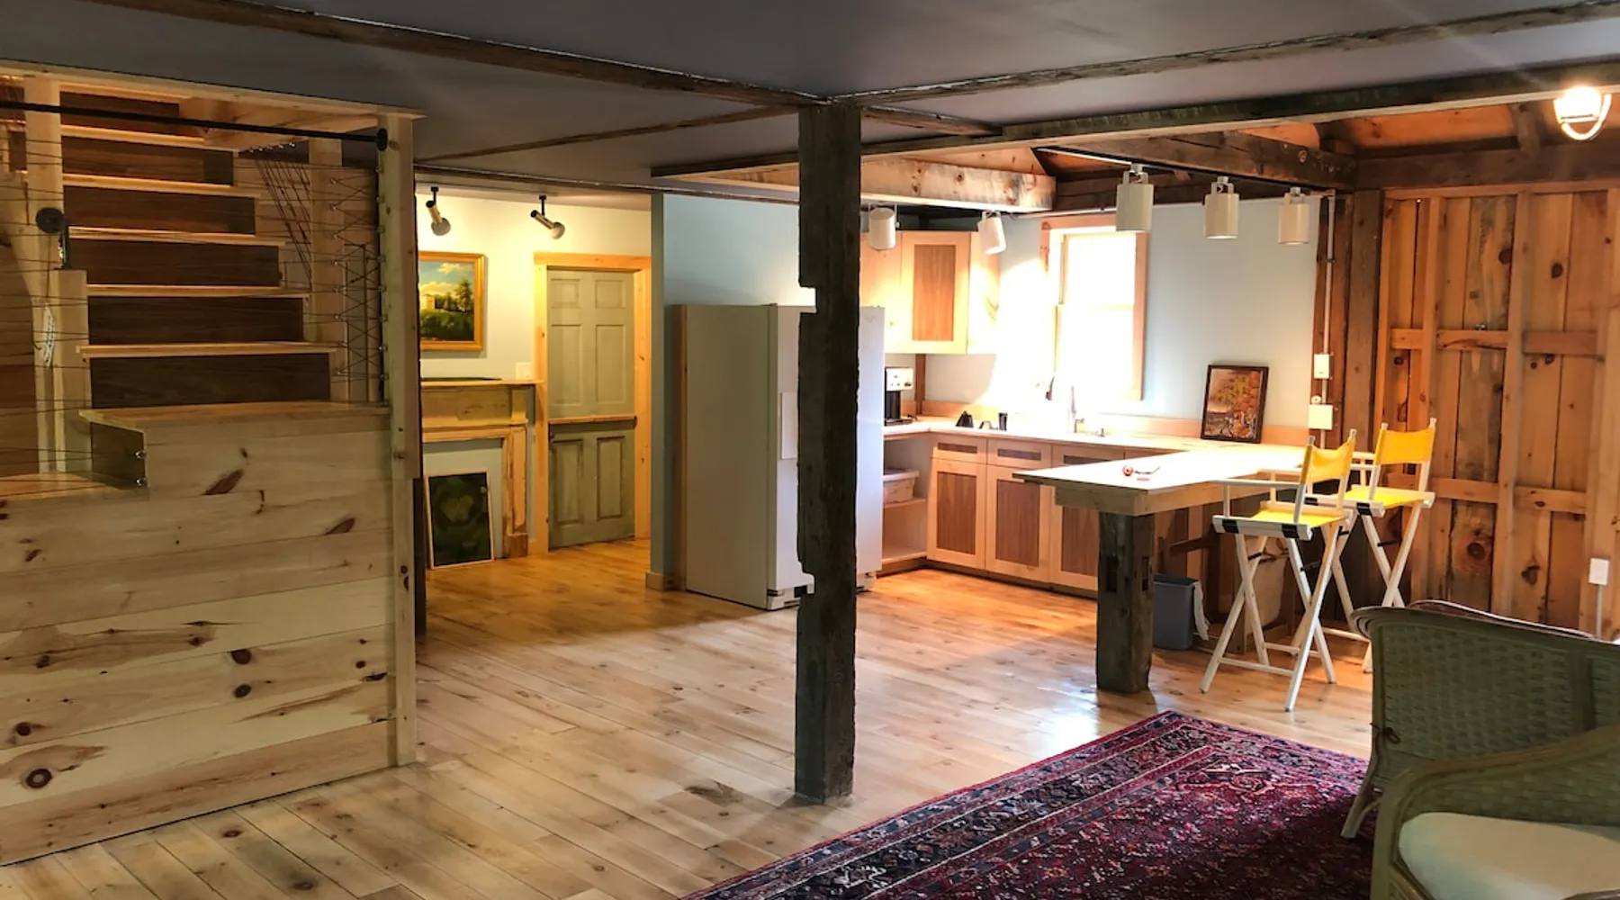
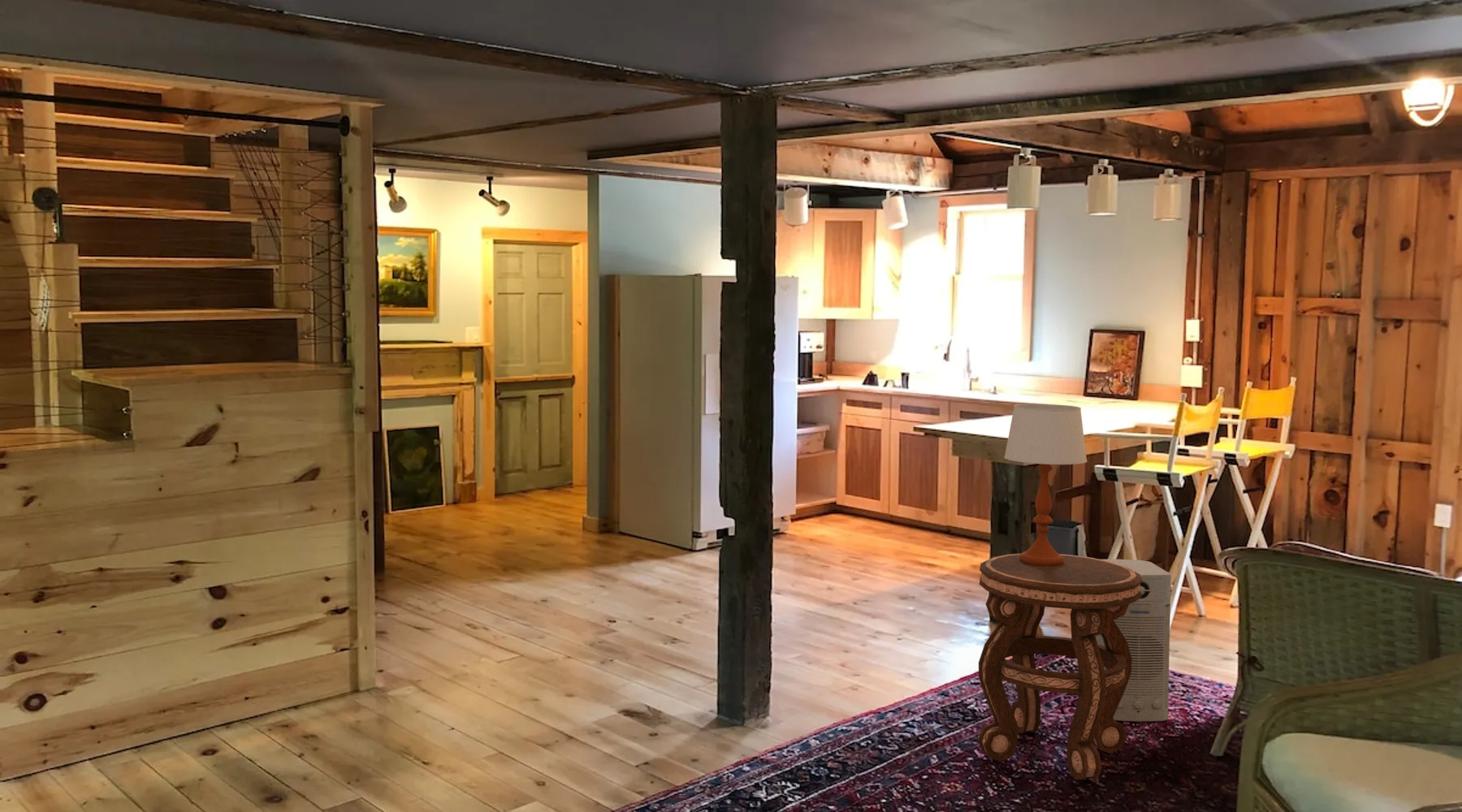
+ table lamp (1044, 483)
+ side table (1056, 654)
+ air purifier (1126, 637)
